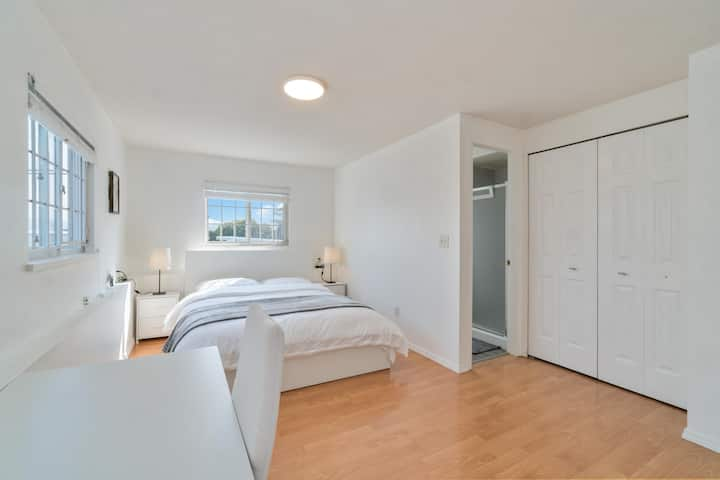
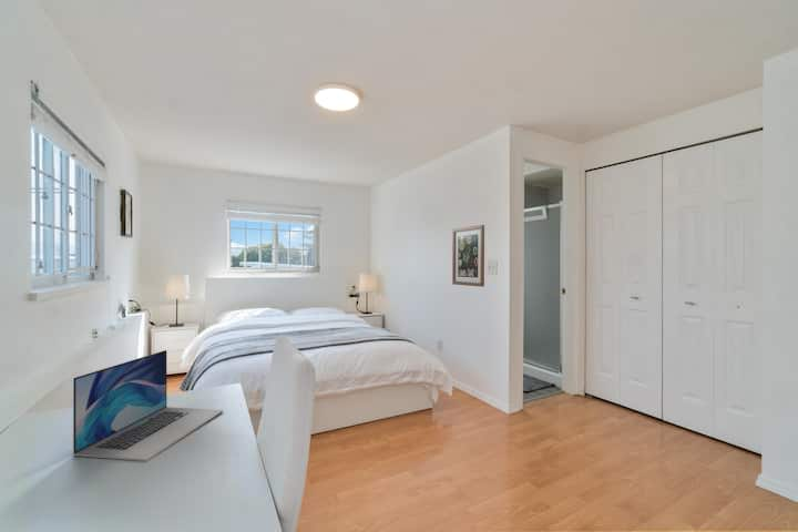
+ laptop (157, 397)
+ wall art (467, 256)
